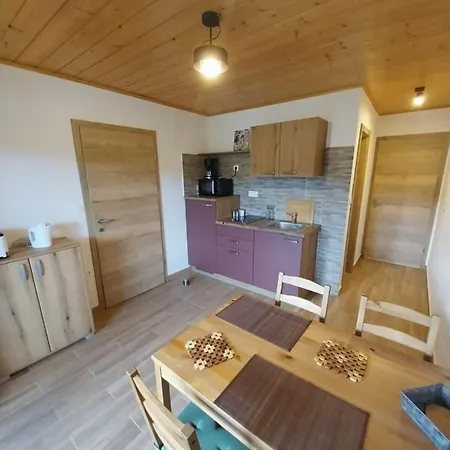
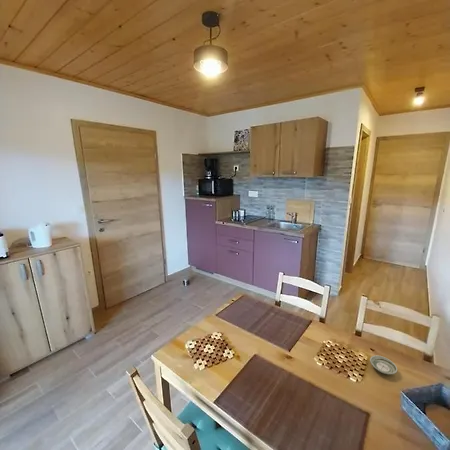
+ saucer (383, 366)
